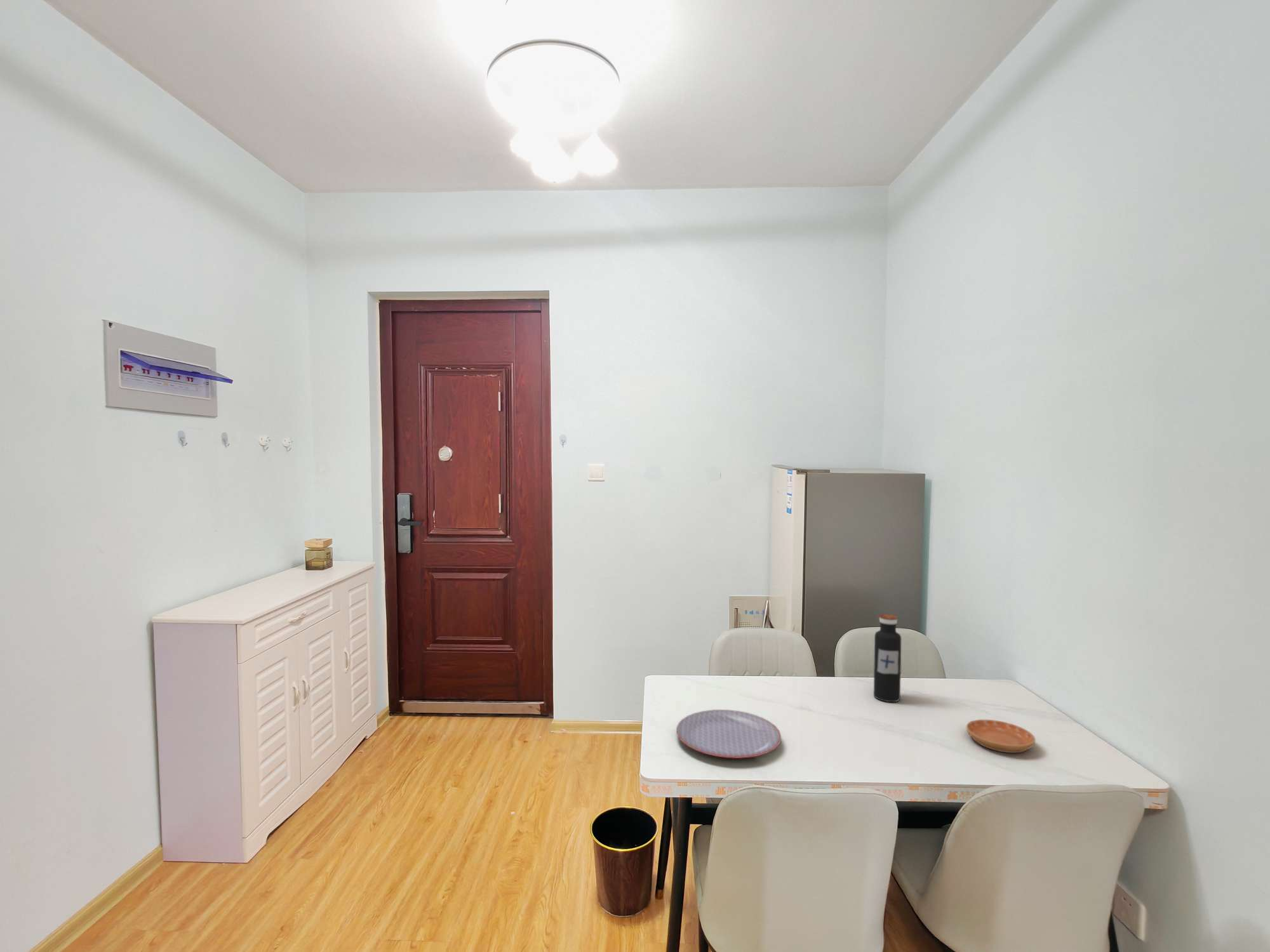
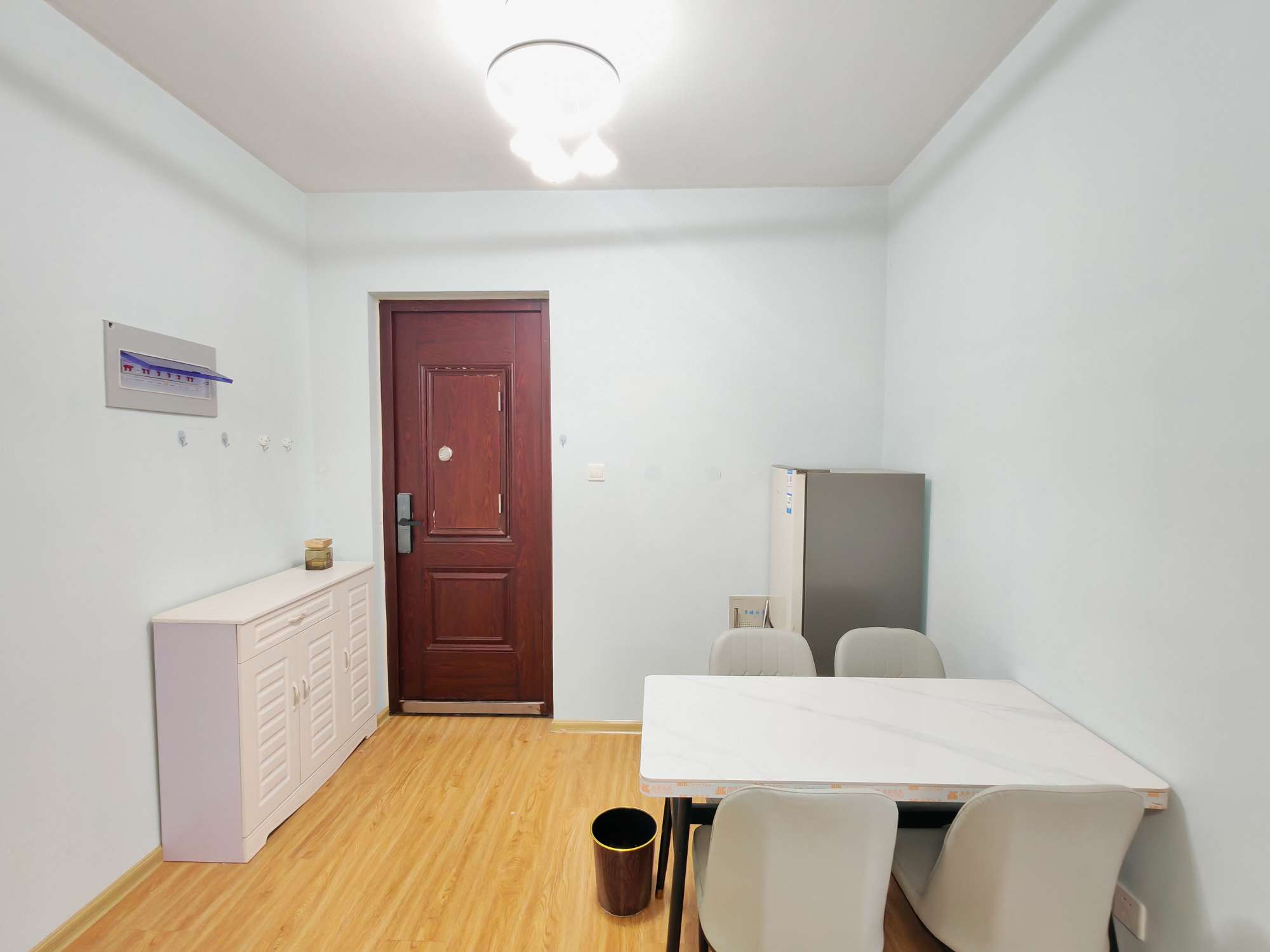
- water bottle (887, 657)
- plate (728, 735)
- saucer (999, 737)
